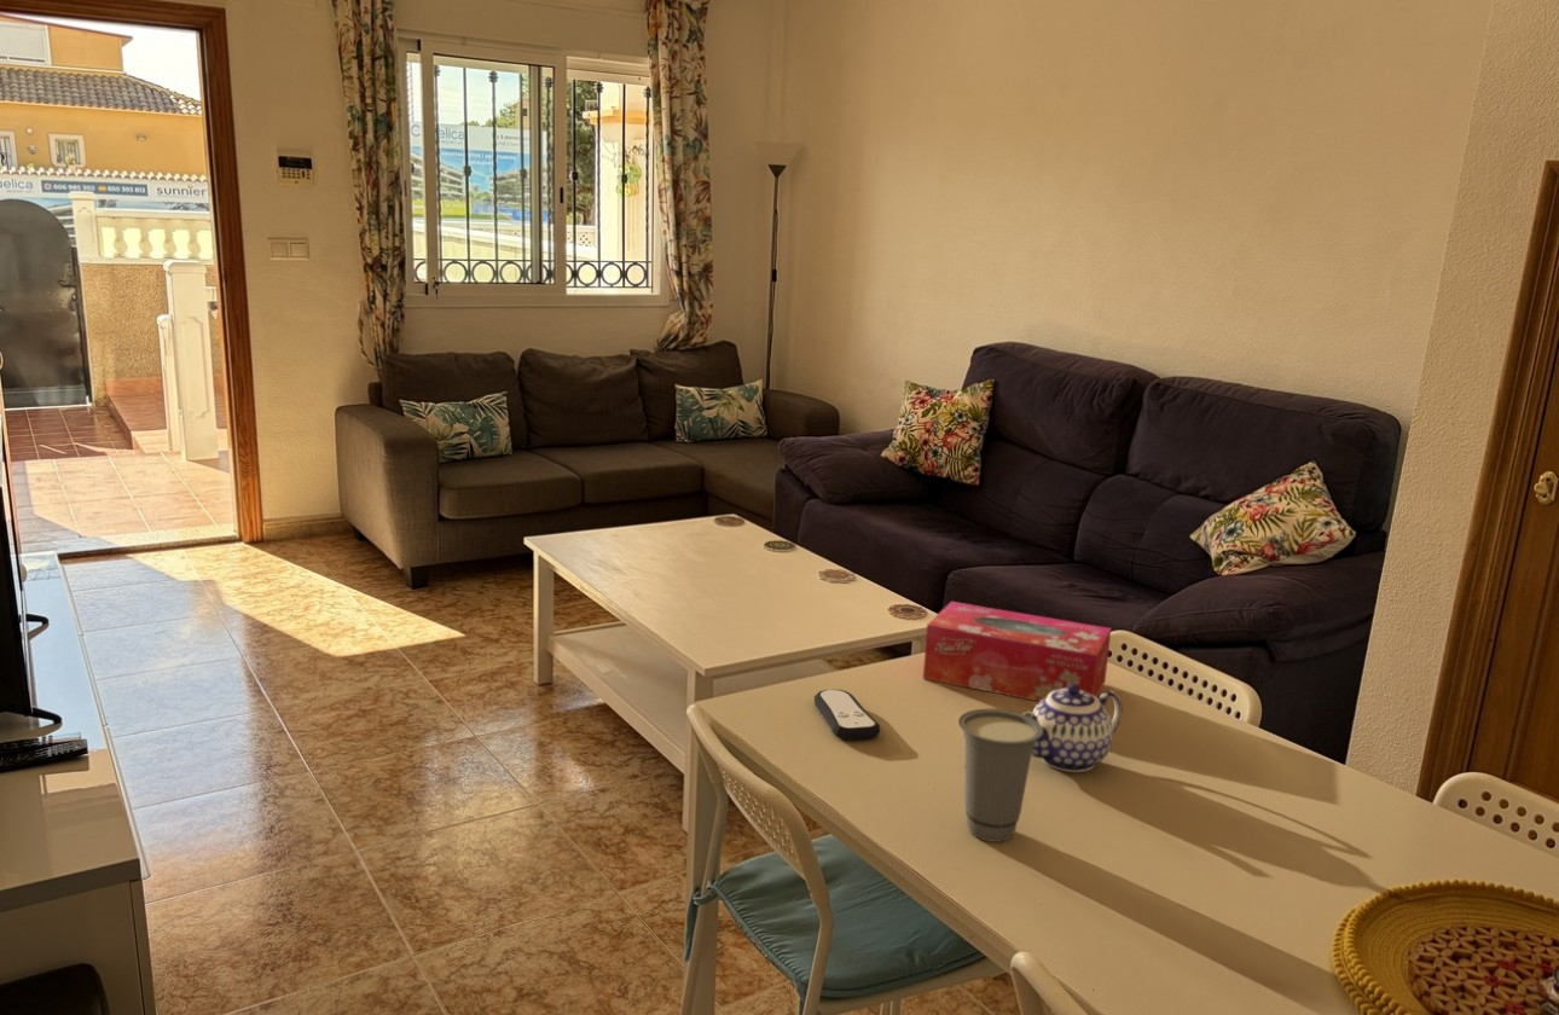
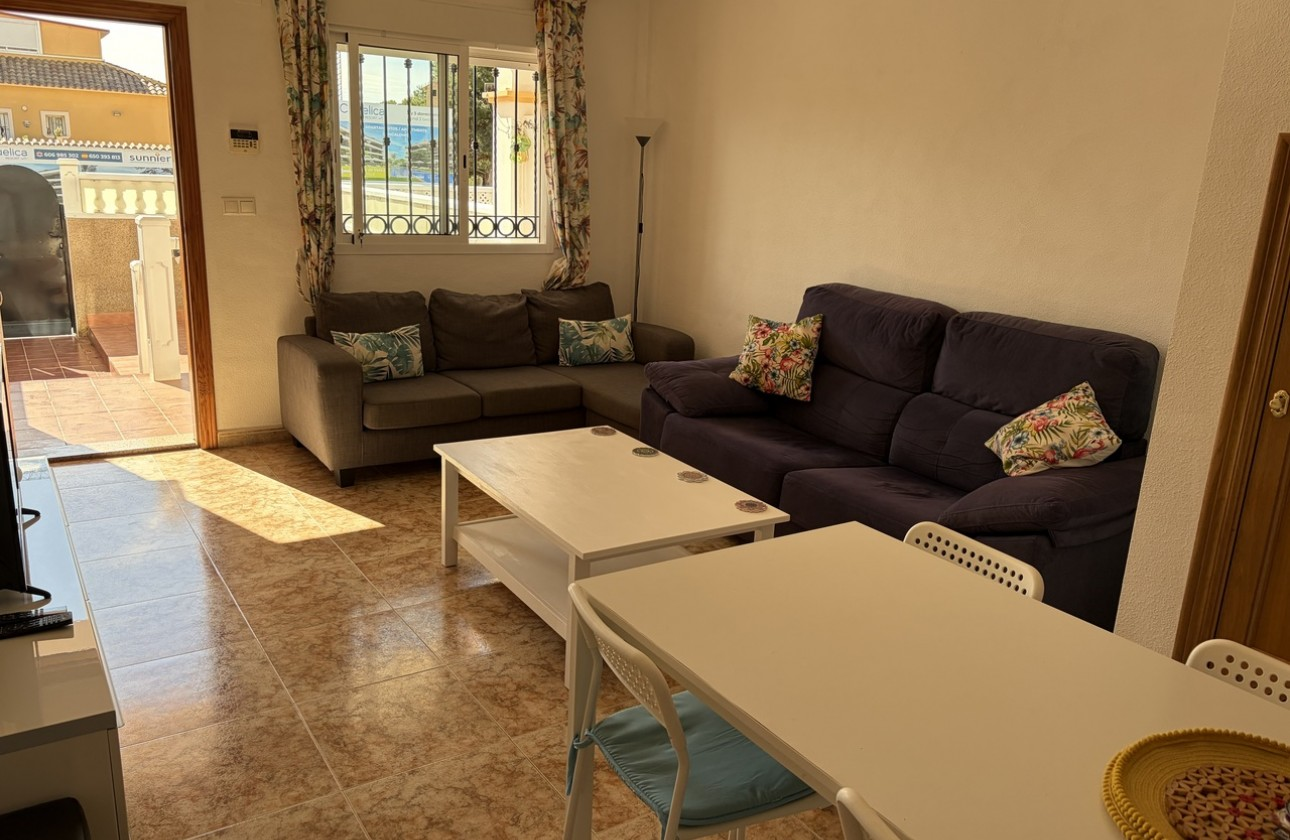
- teapot (1071, 723)
- cup (995, 778)
- tissue box (1016, 652)
- remote control (844, 713)
